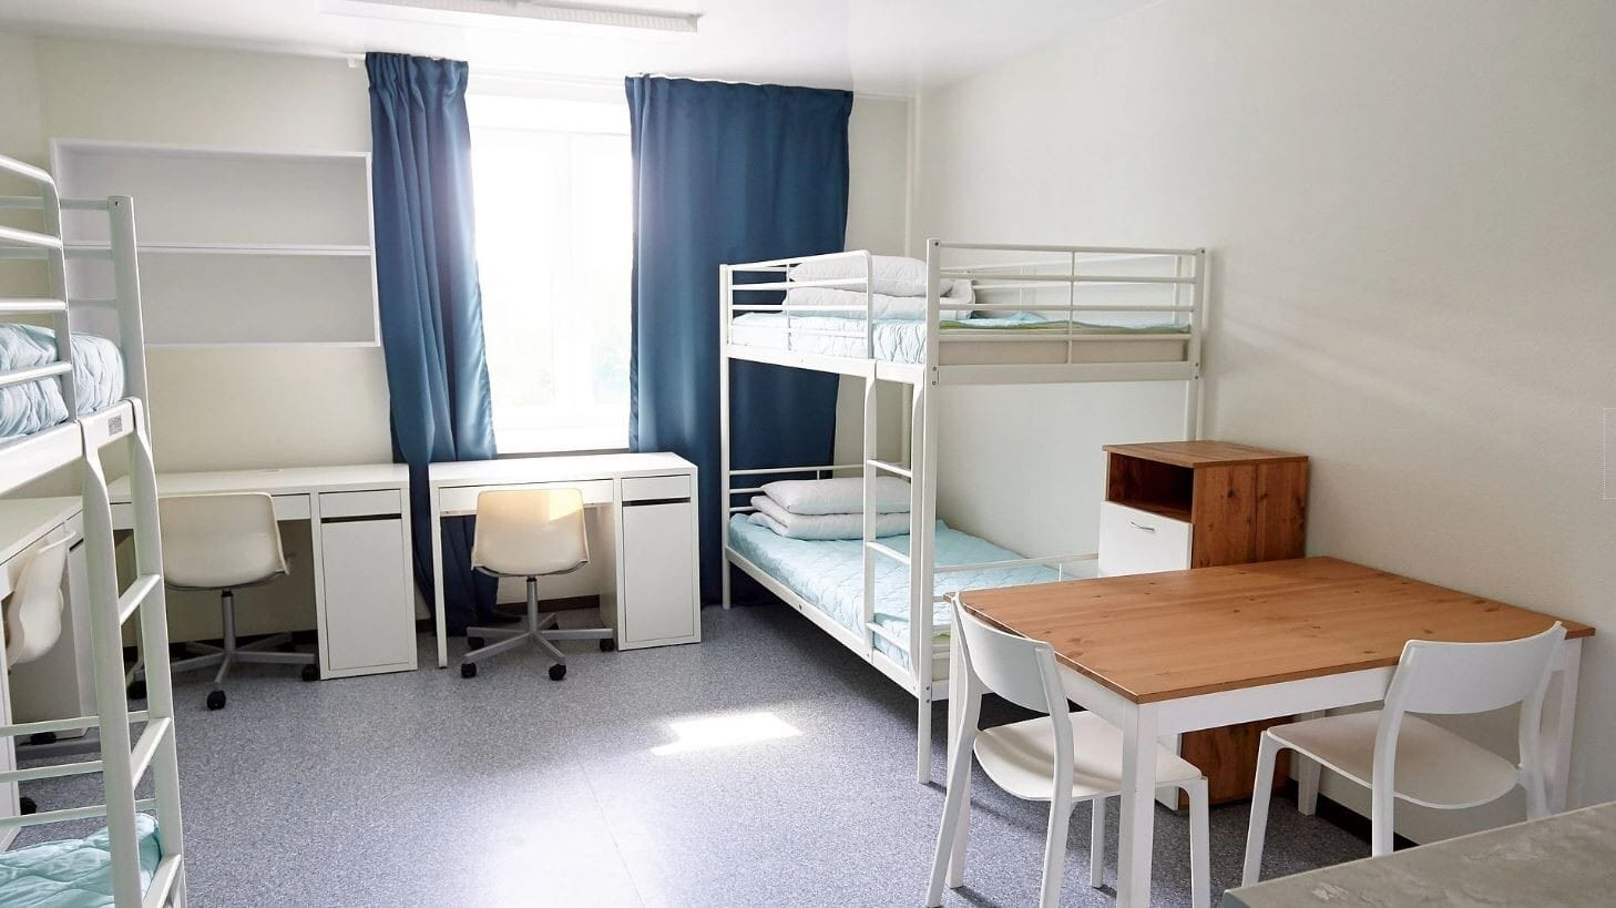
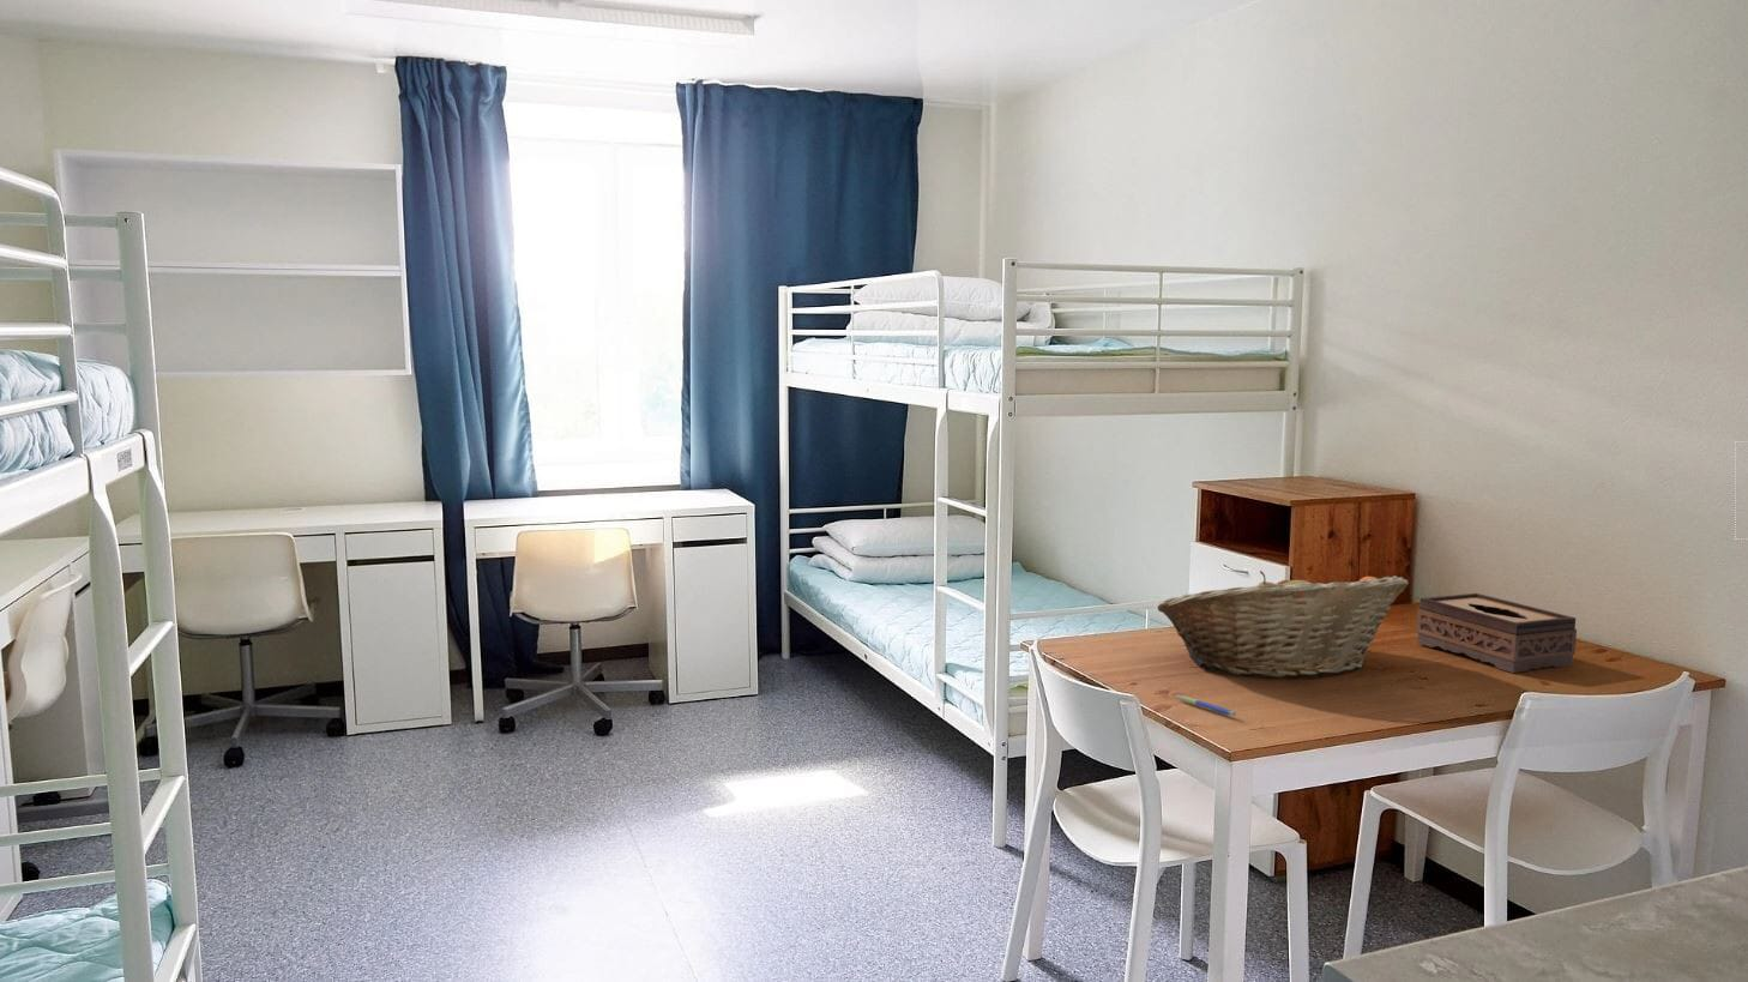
+ tissue box (1492, 630)
+ fruit basket (1281, 613)
+ pen (1204, 703)
